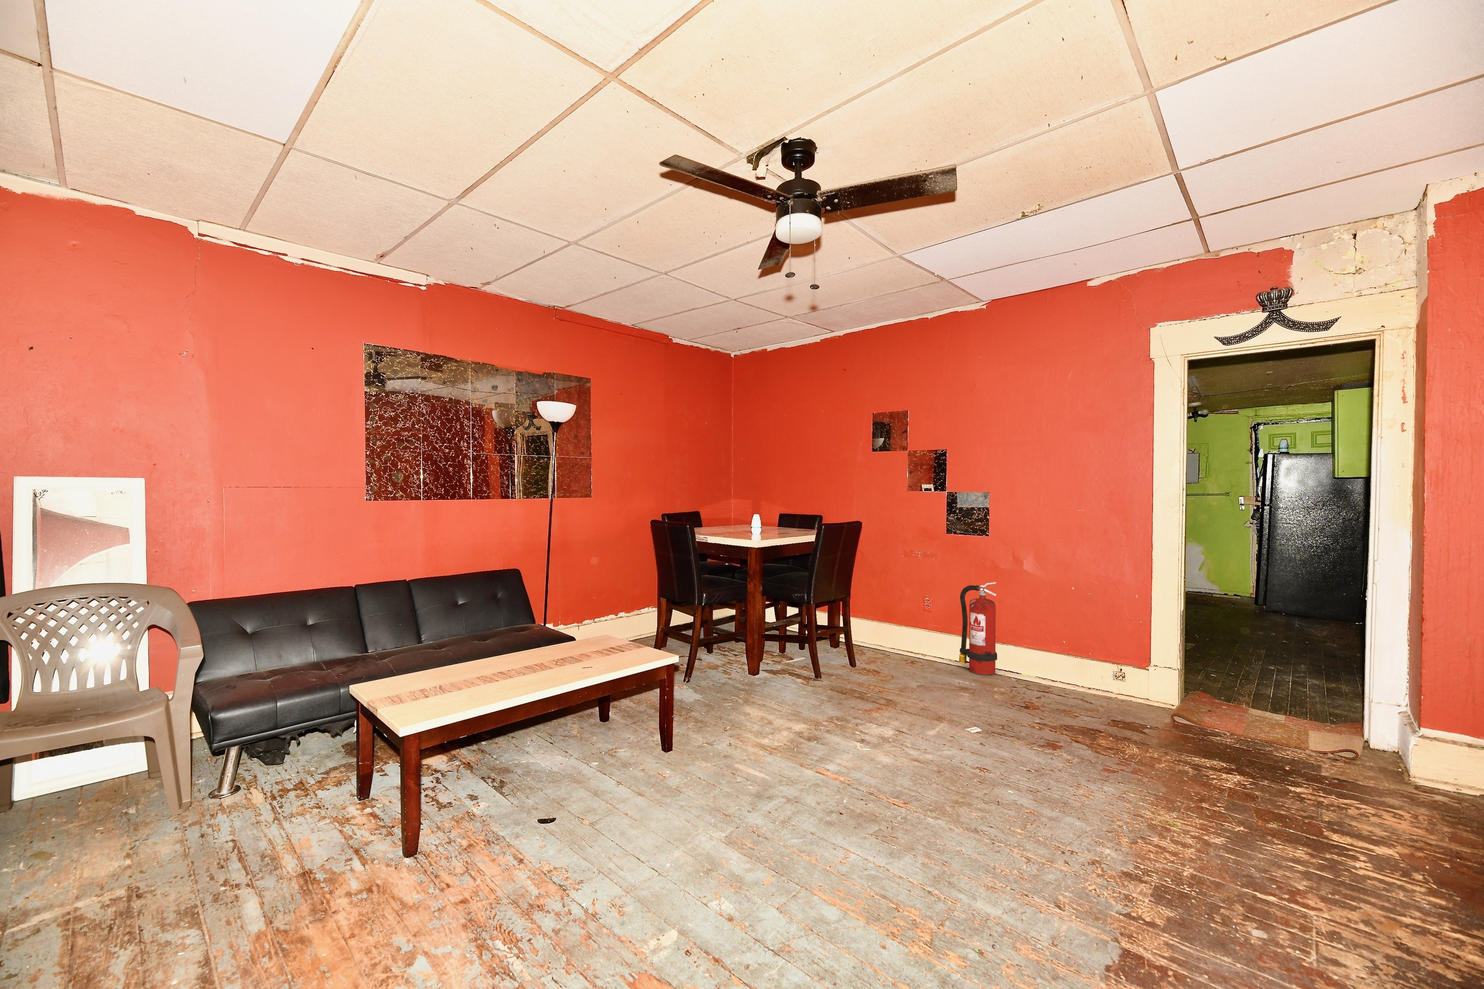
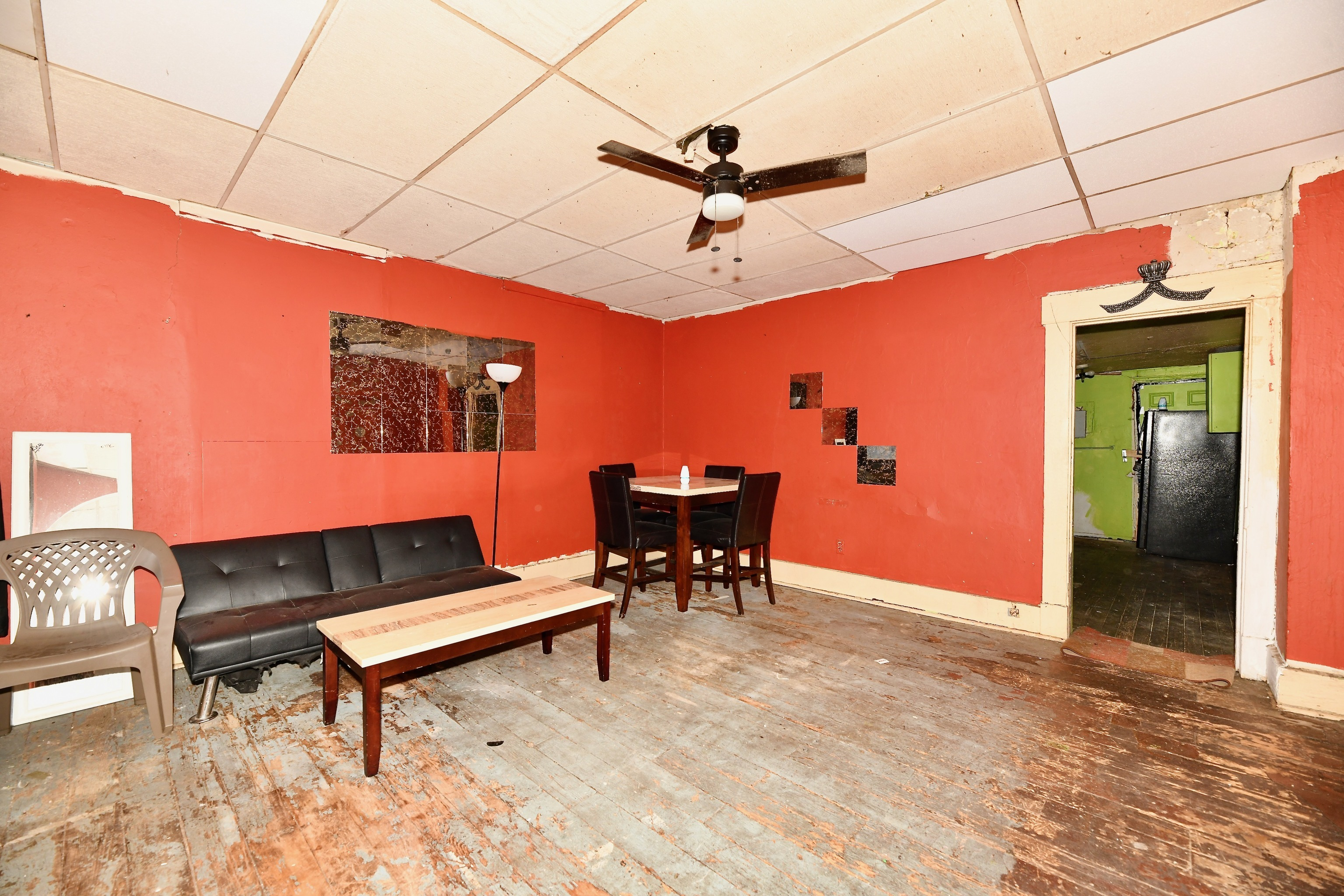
- fire extinguisher (978, 626)
